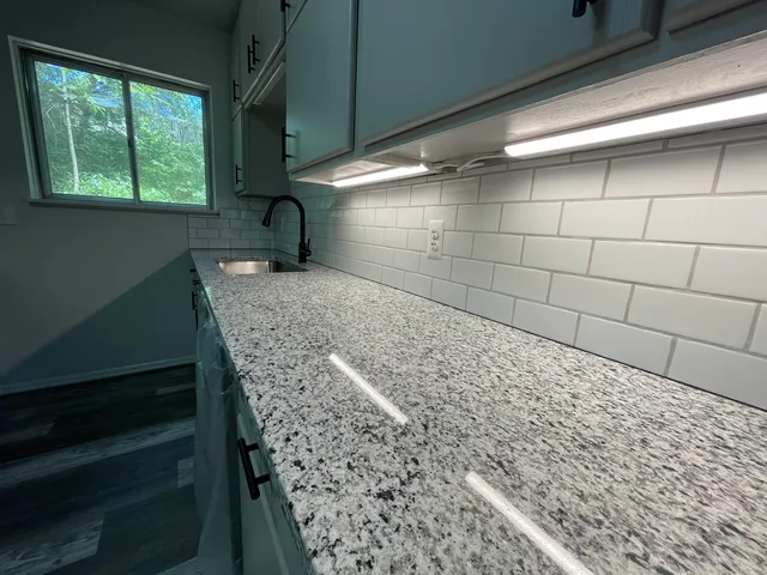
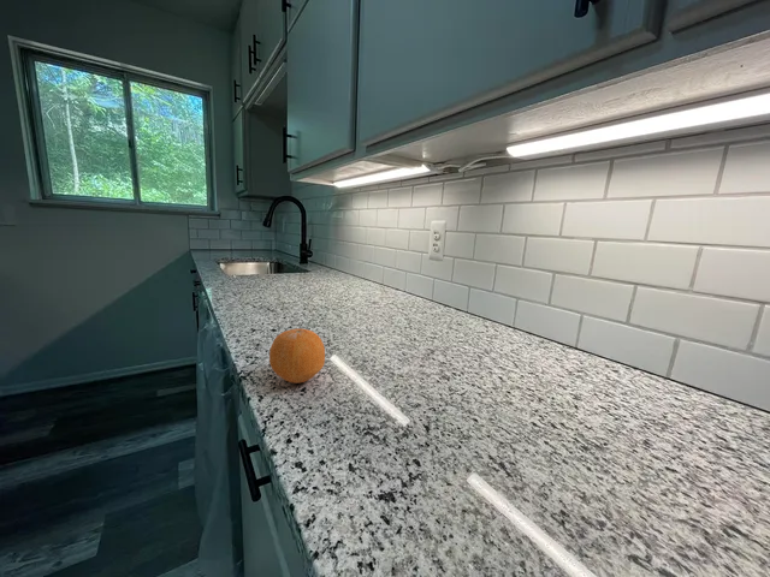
+ fruit (297, 355)
